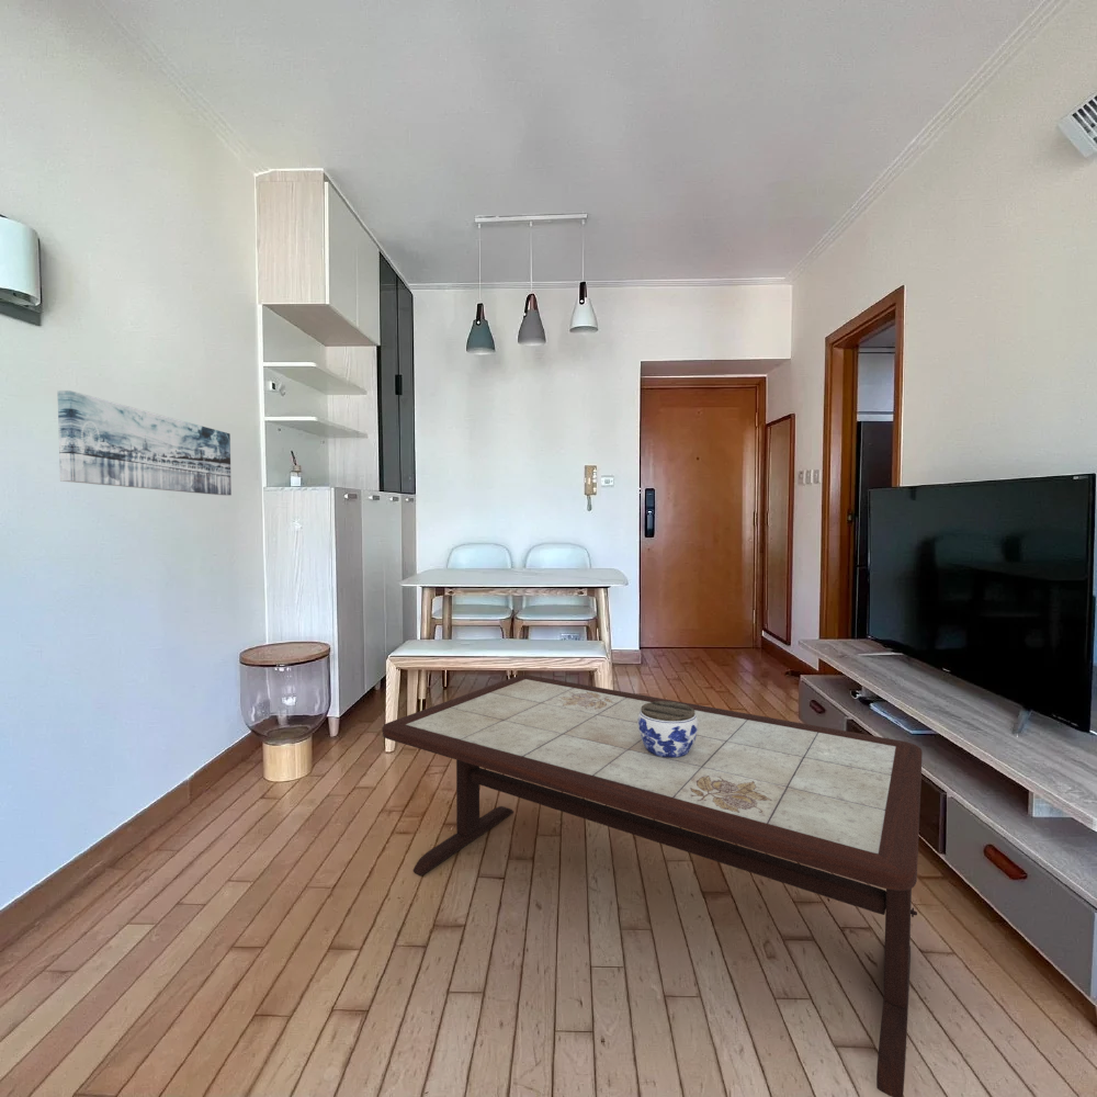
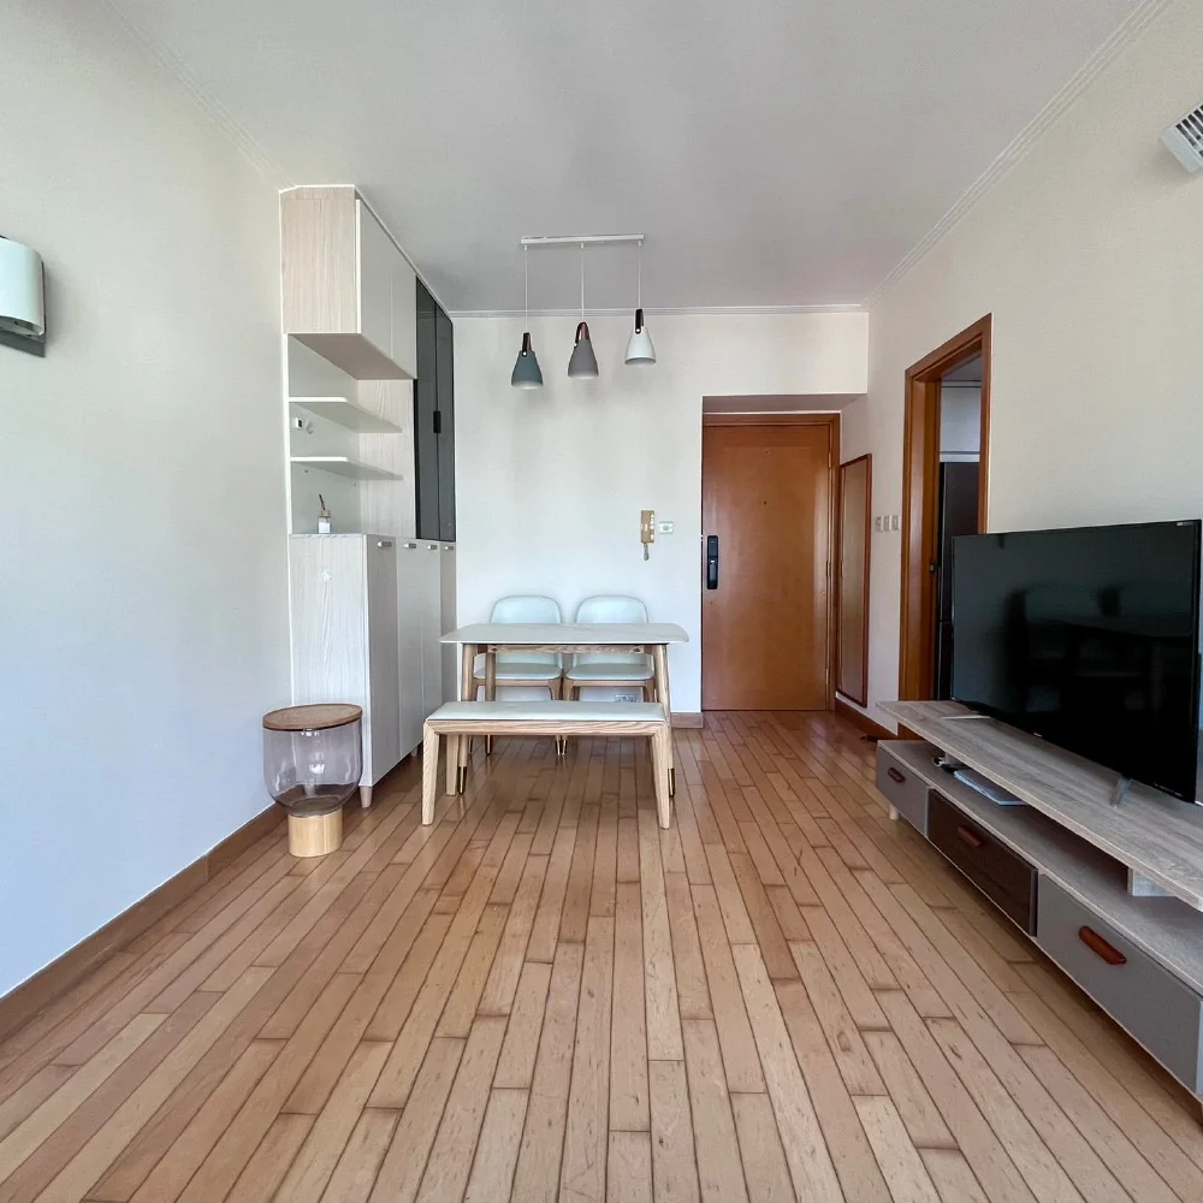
- wall art (160, 452)
- jar (667, 727)
- coffee table (637, 821)
